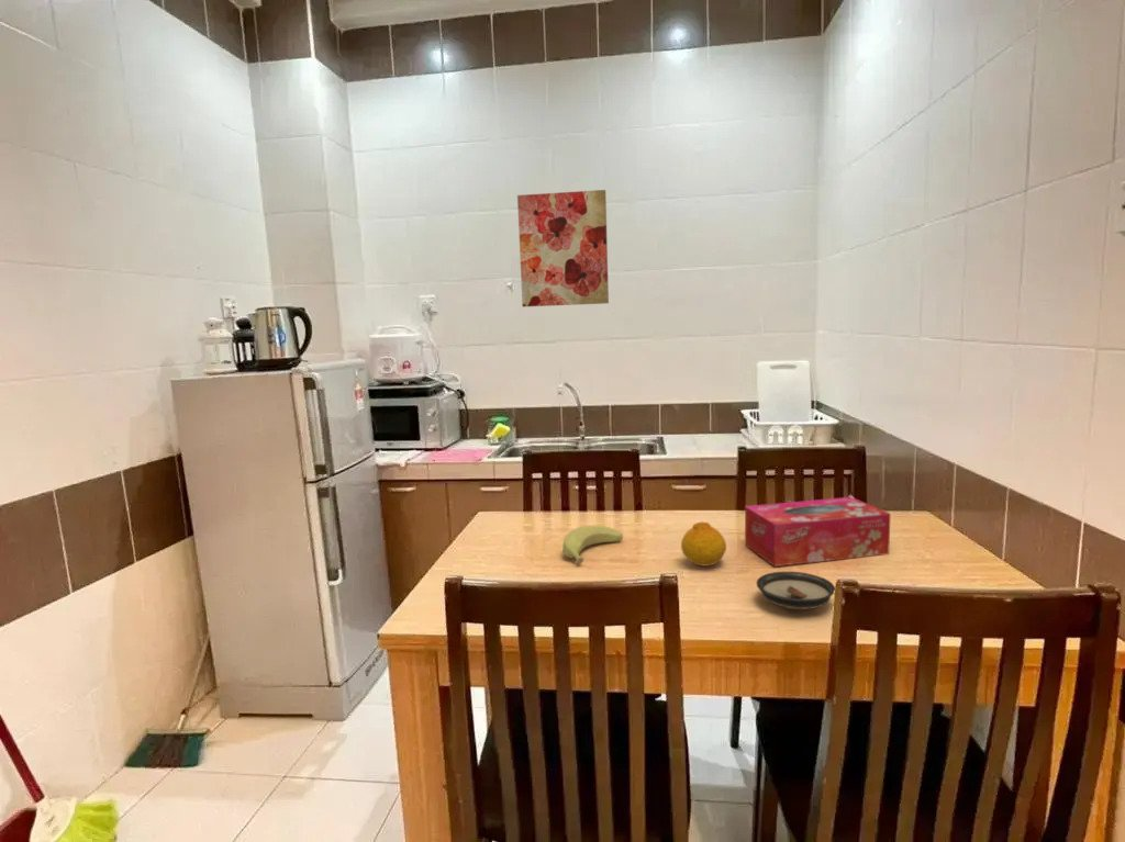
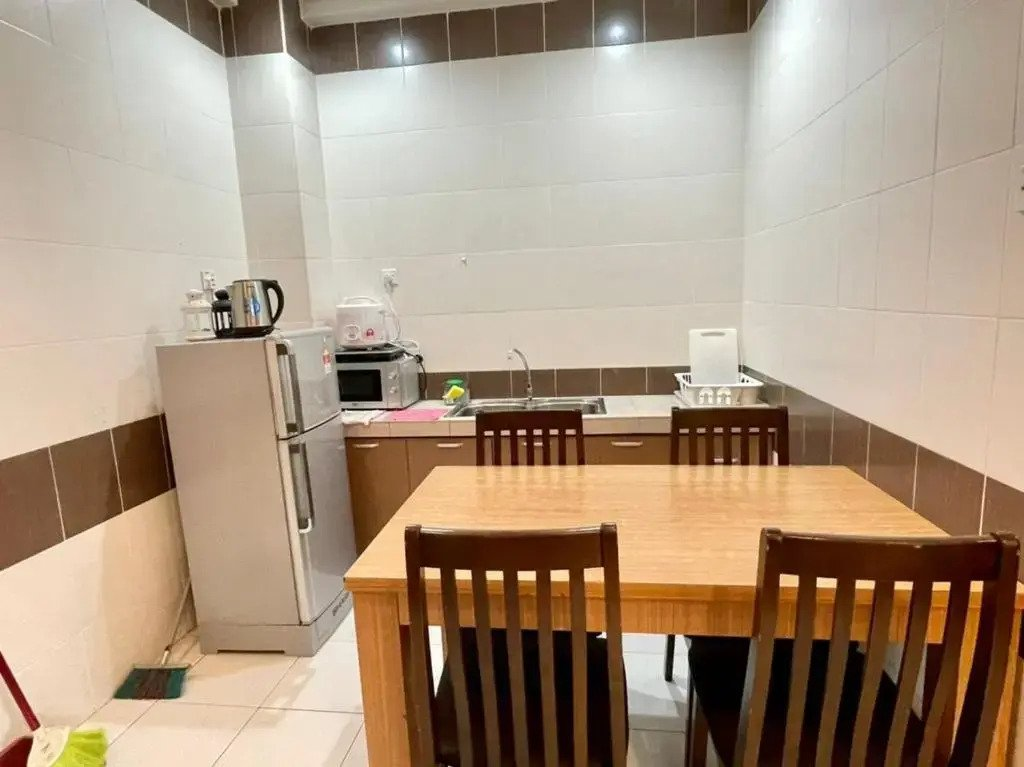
- banana (591, 541)
- tissue box (814, 529)
- fruit (703, 542)
- wall art (562, 249)
- saucer (794, 593)
